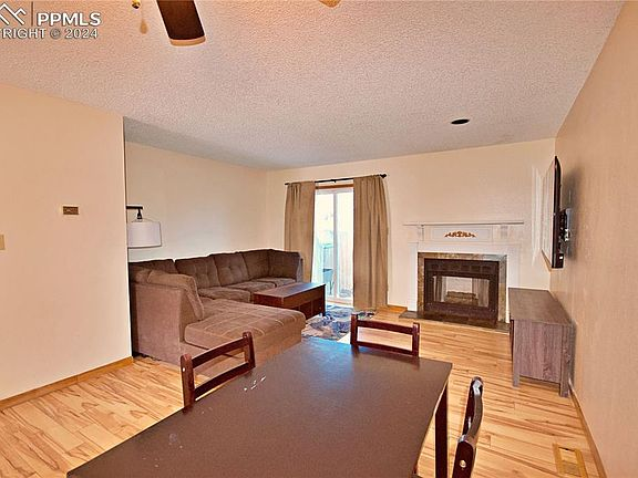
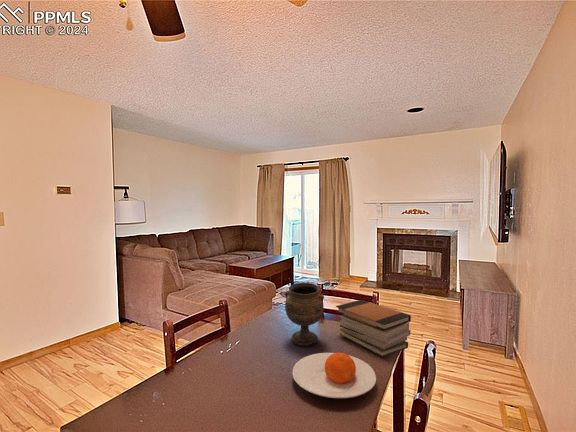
+ goblet (304, 314)
+ book stack (372, 325)
+ plate (333, 369)
